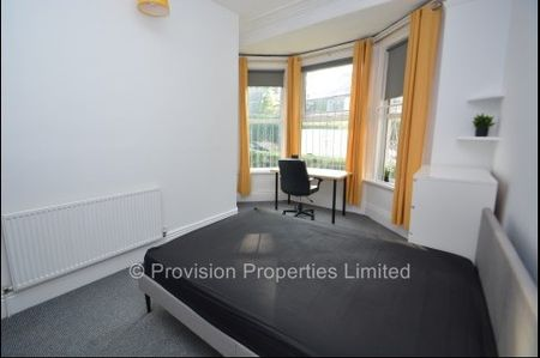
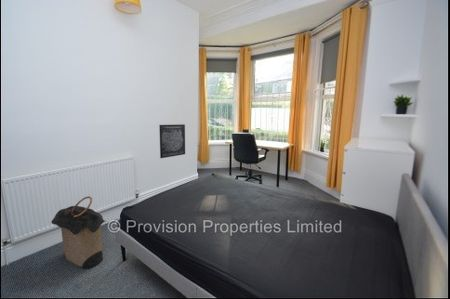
+ wall art (173, 140)
+ laundry hamper (78, 228)
